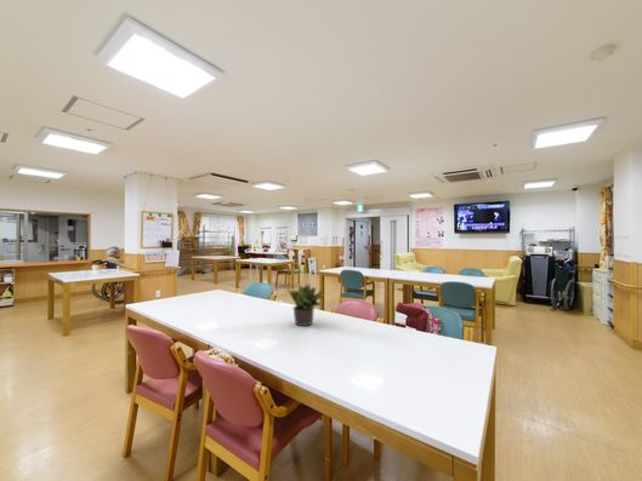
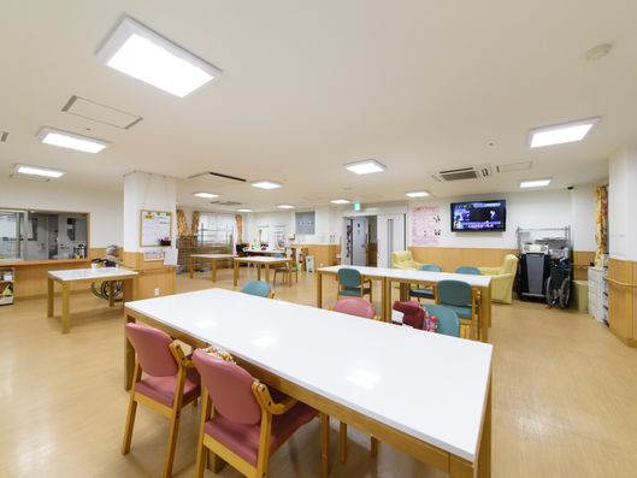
- potted plant (306, 303)
